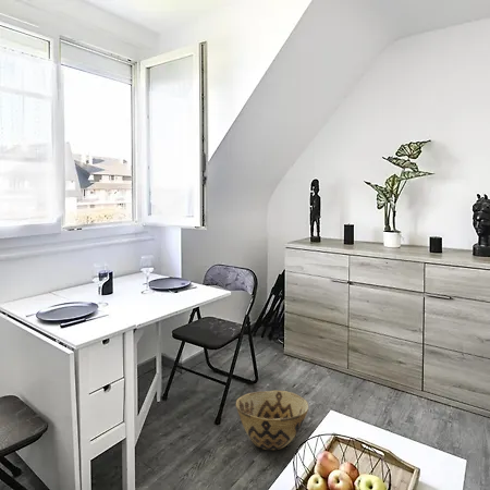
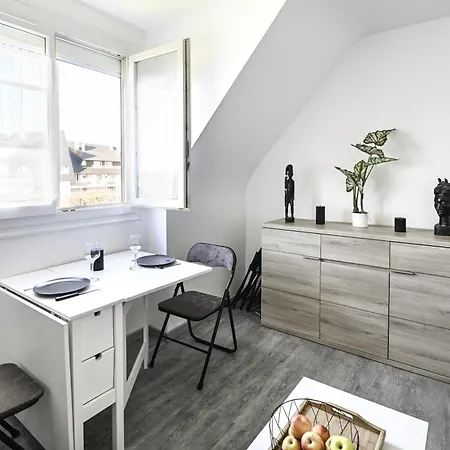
- woven basket (271, 420)
